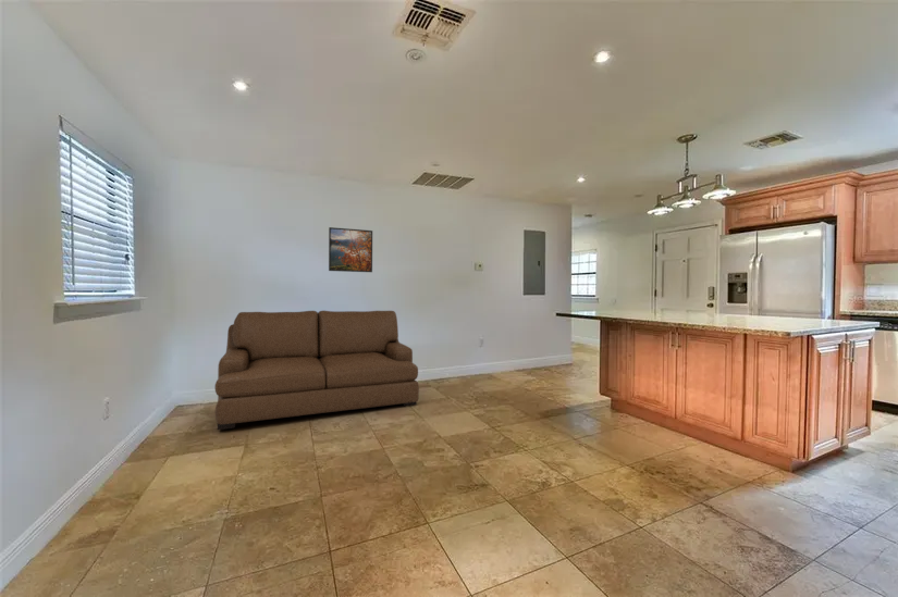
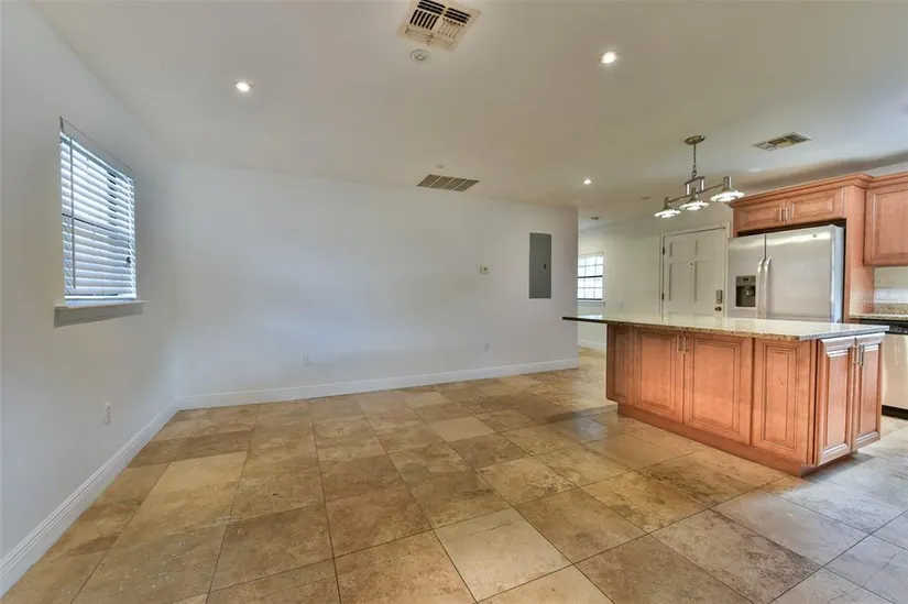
- sofa (322, 358)
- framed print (350, 250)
